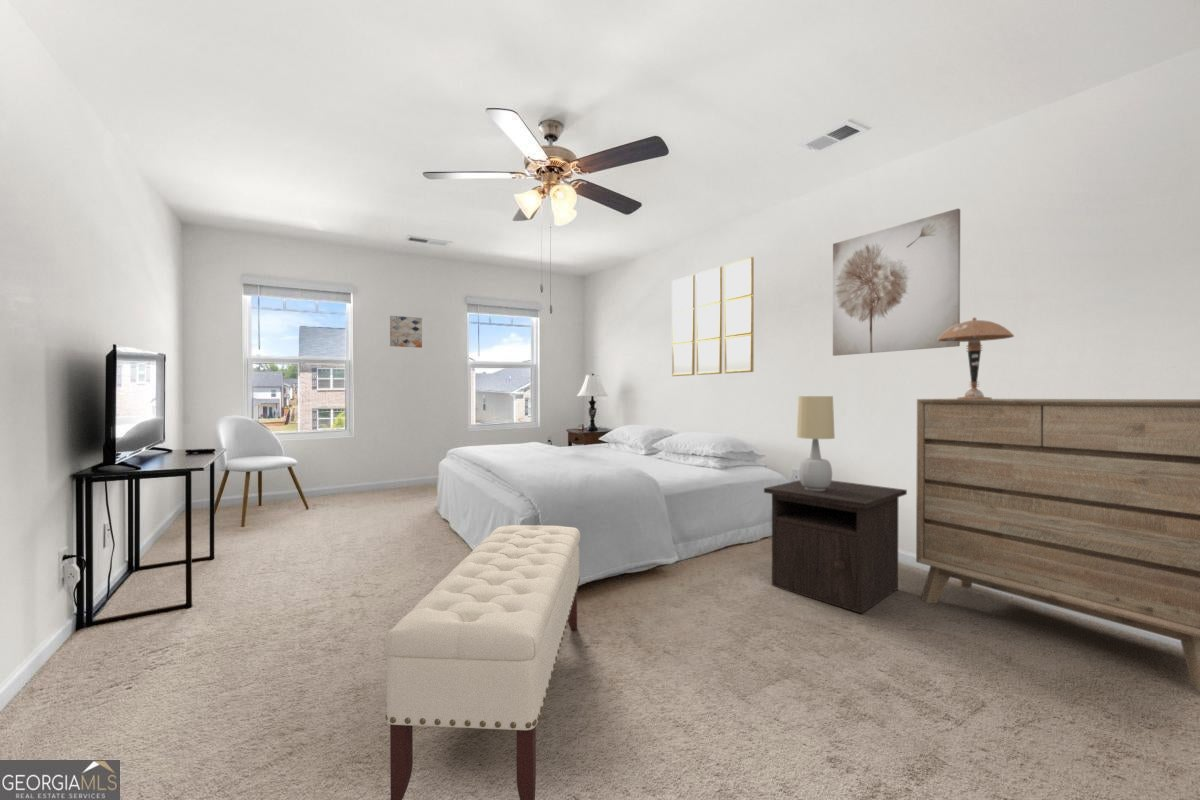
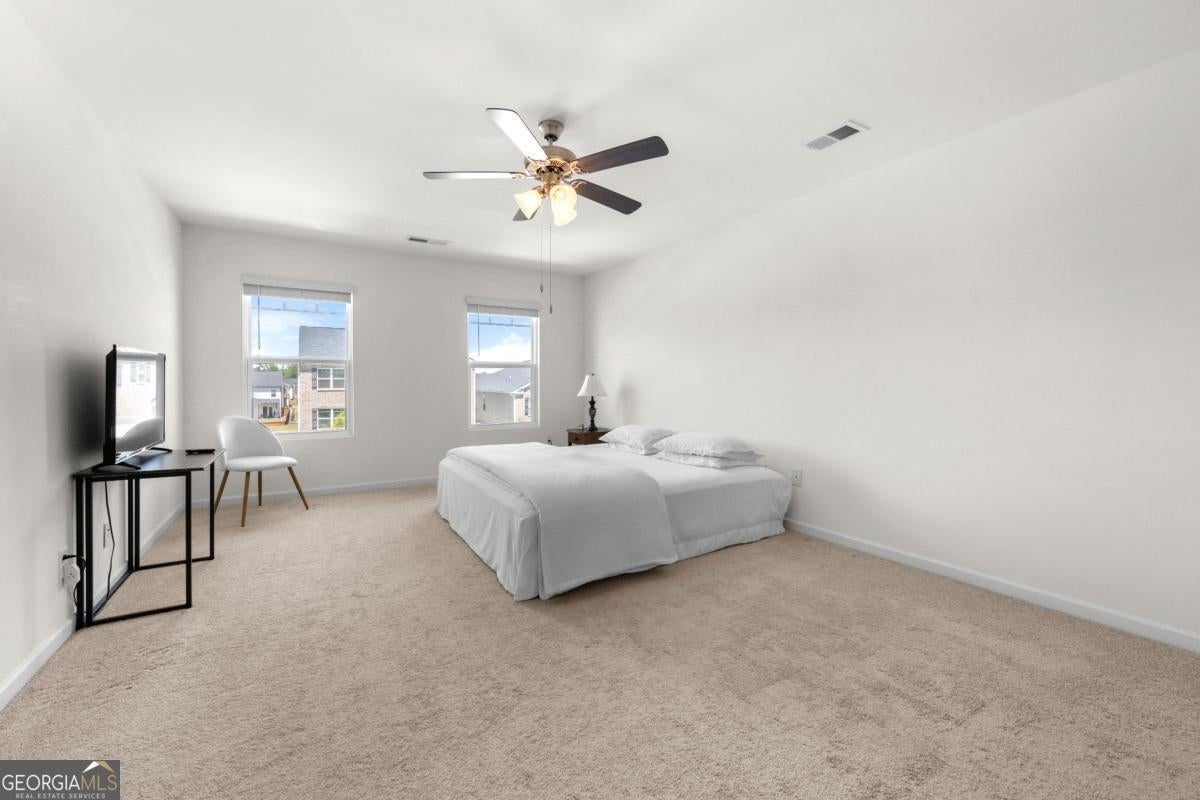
- home mirror (708, 322)
- wall art (889, 289)
- wall art (406, 331)
- dresser (1060, 513)
- nightstand (833, 538)
- table lamp (815, 442)
- bench (509, 627)
- table lamp (974, 357)
